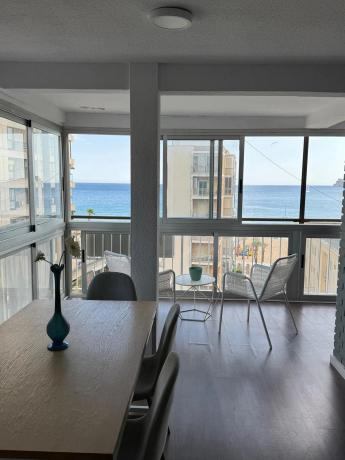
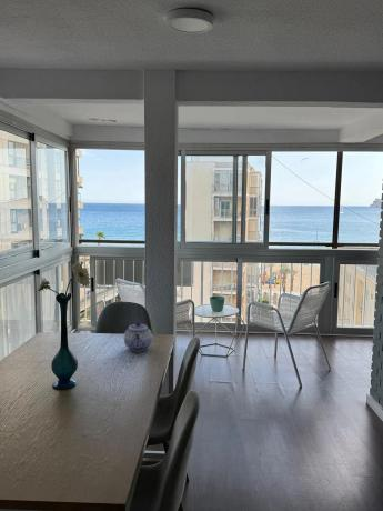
+ teapot (138, 334)
